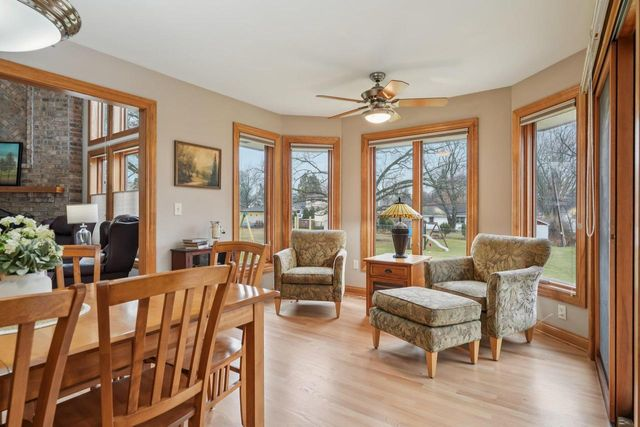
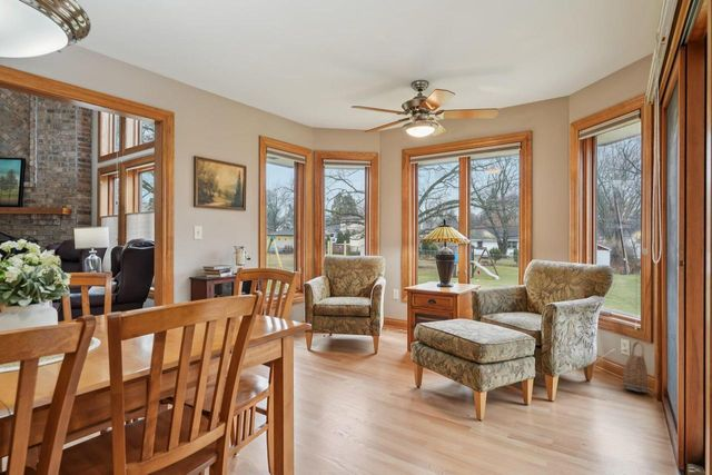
+ basket (634, 367)
